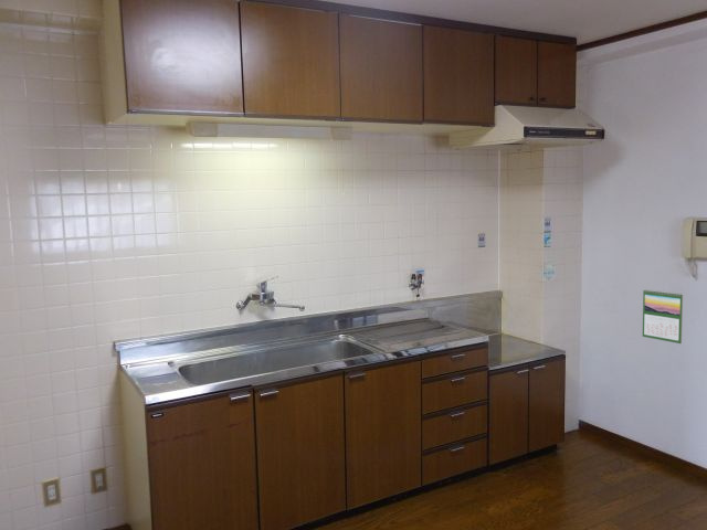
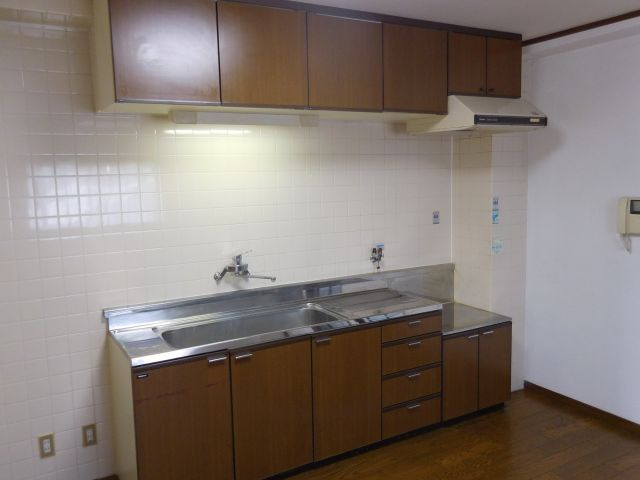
- calendar (662, 315)
